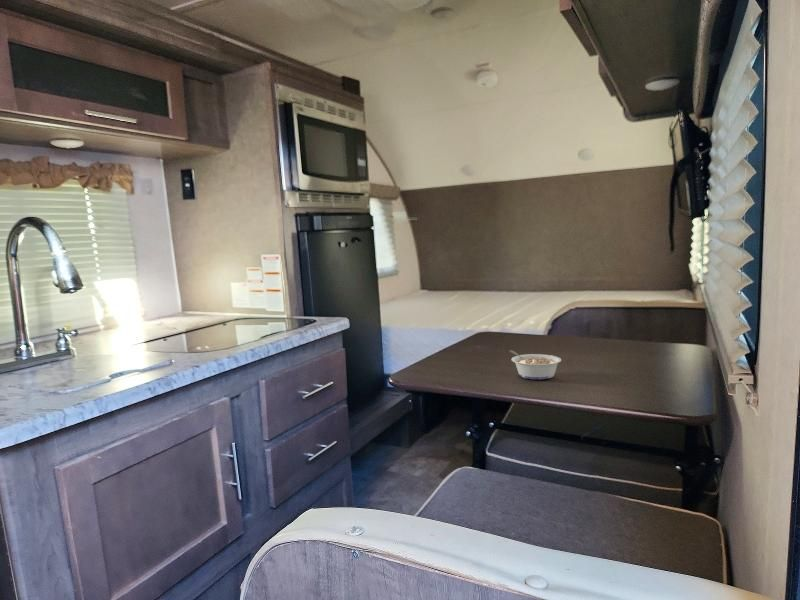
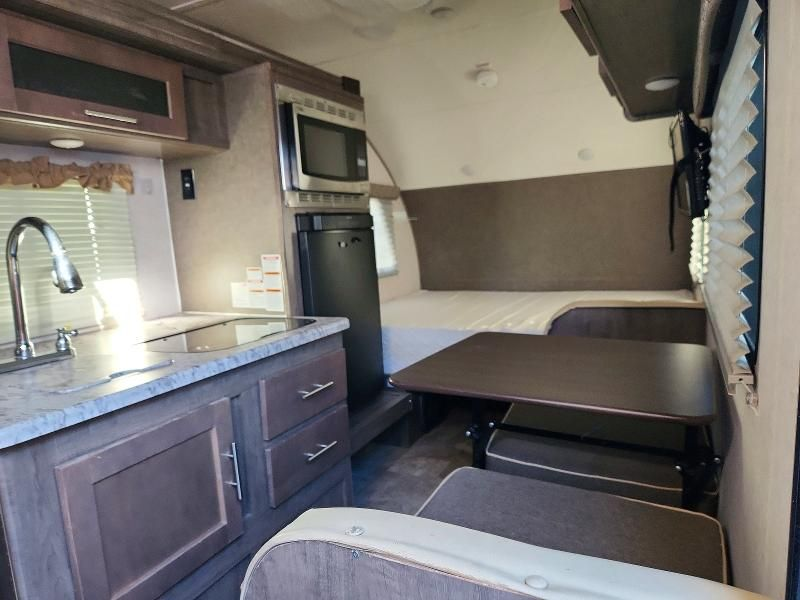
- legume (534, 365)
